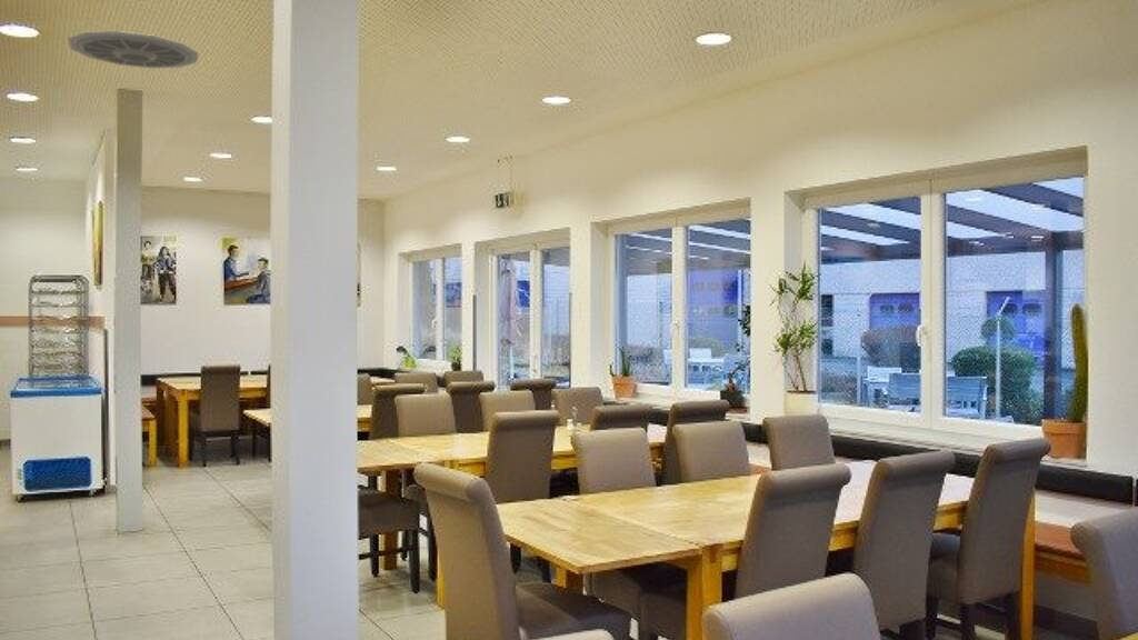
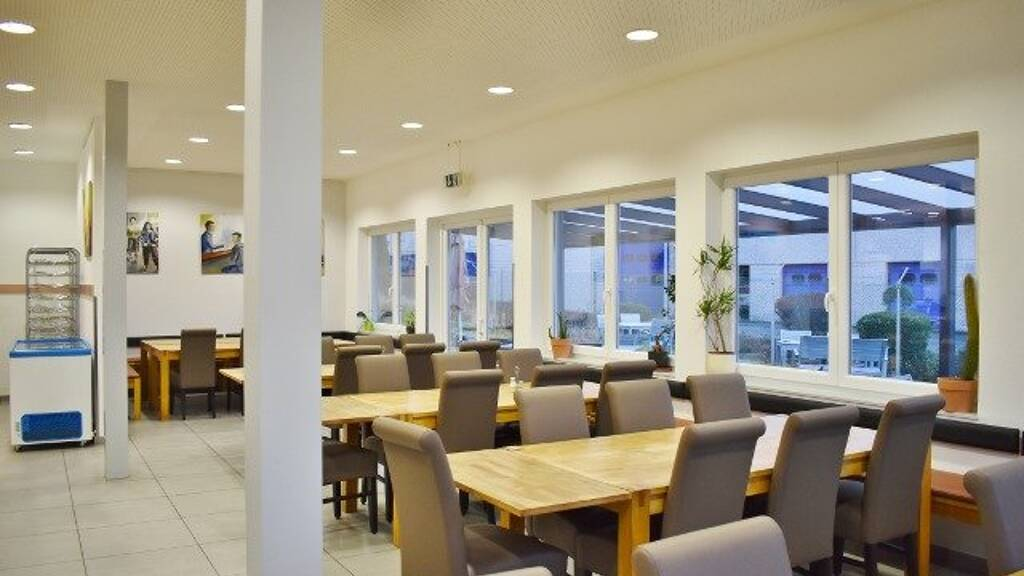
- ceiling vent (134, 53)
